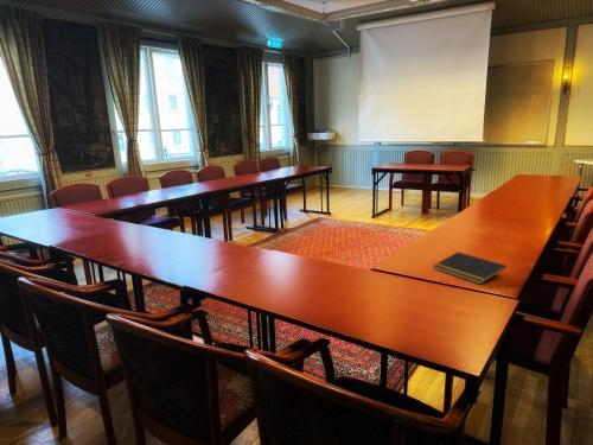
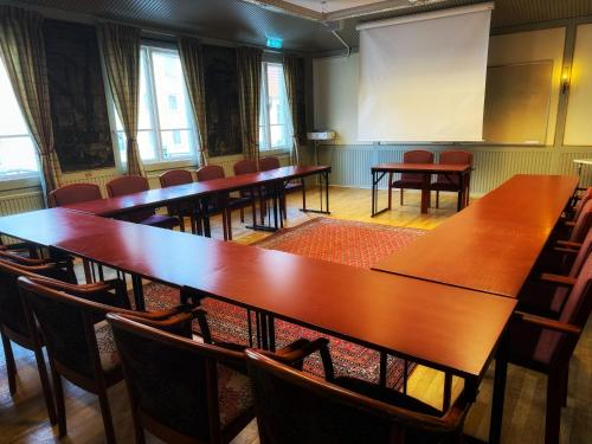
- notepad (467, 266)
